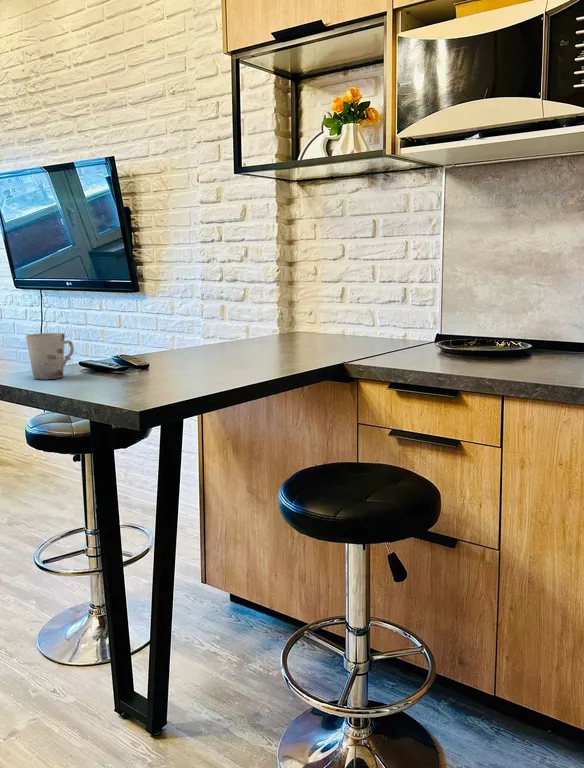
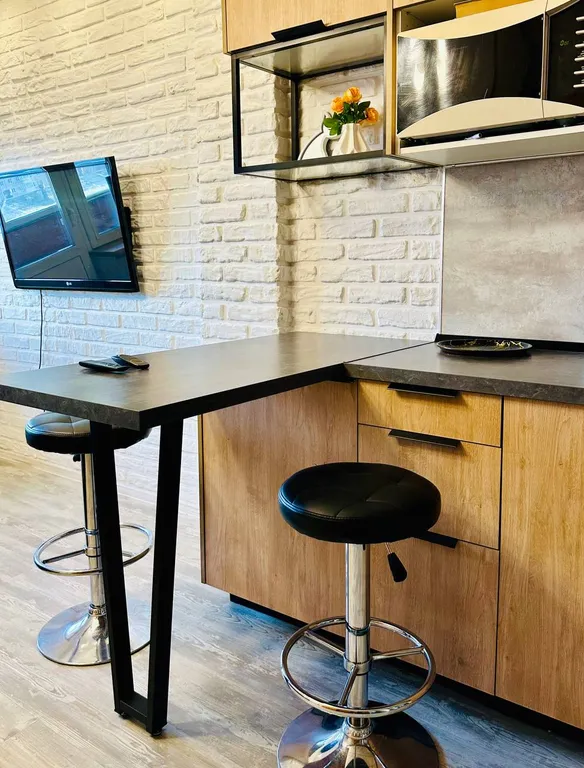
- cup (52, 355)
